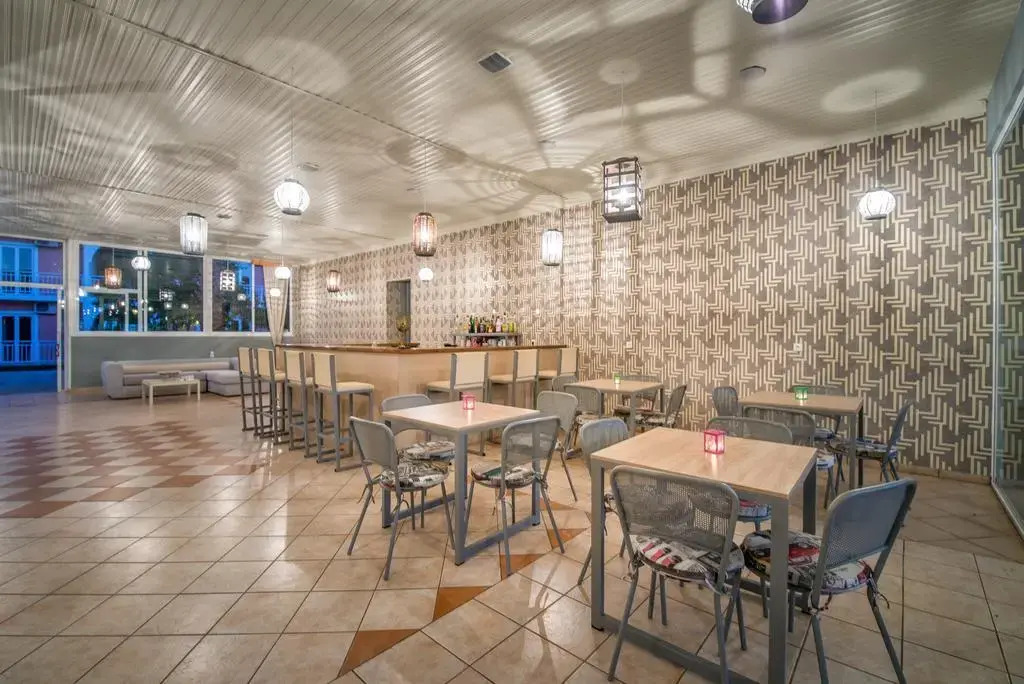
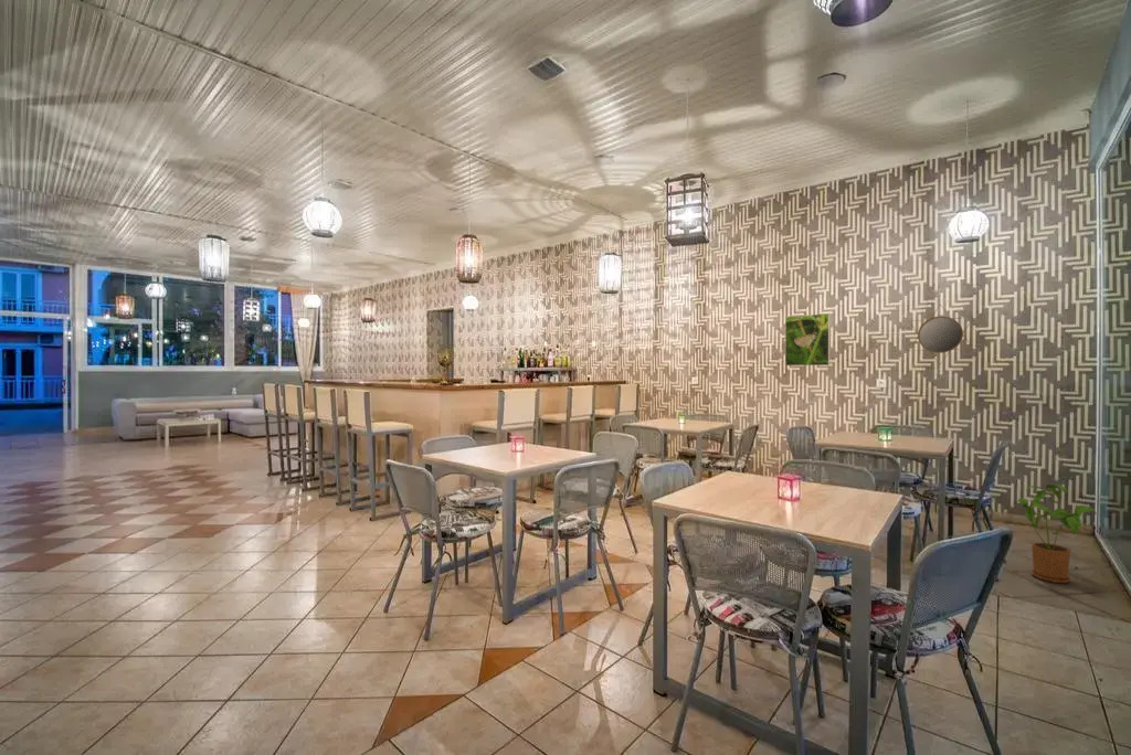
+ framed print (806, 340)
+ house plant (1055, 532)
+ home mirror (940, 334)
